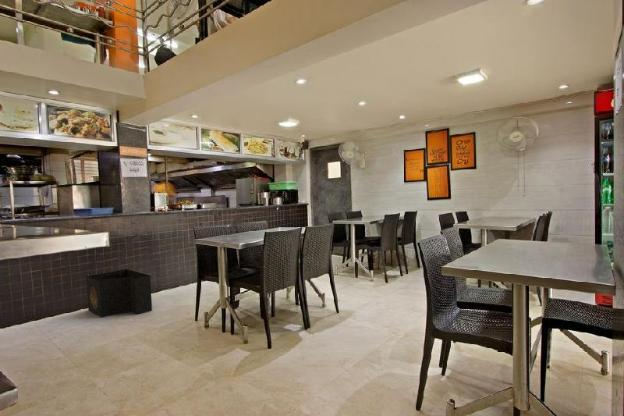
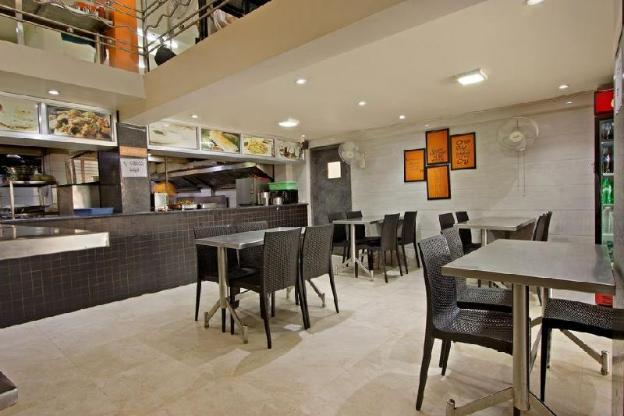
- trash bin (118, 292)
